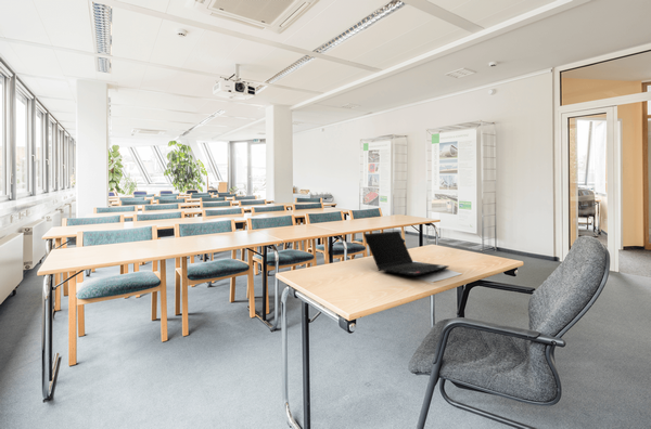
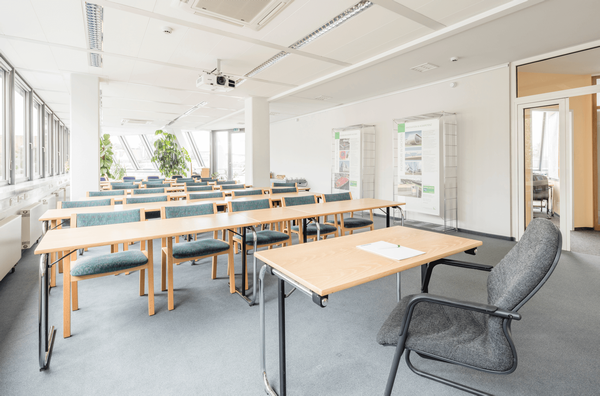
- laptop computer (406, 250)
